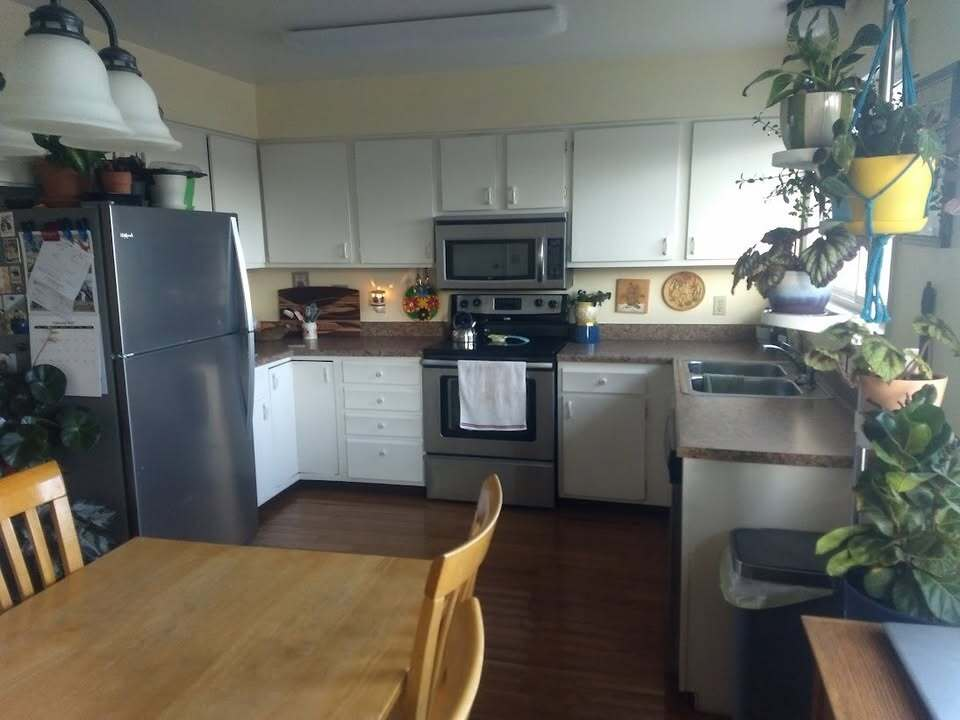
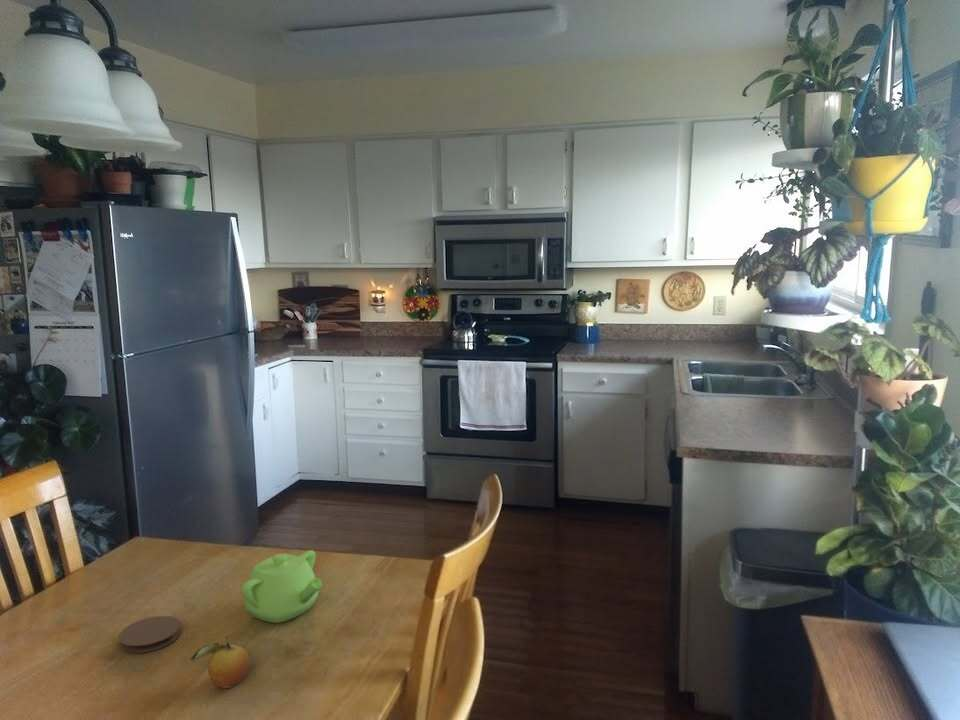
+ teapot (288, 585)
+ fruit (217, 657)
+ coaster (150, 633)
